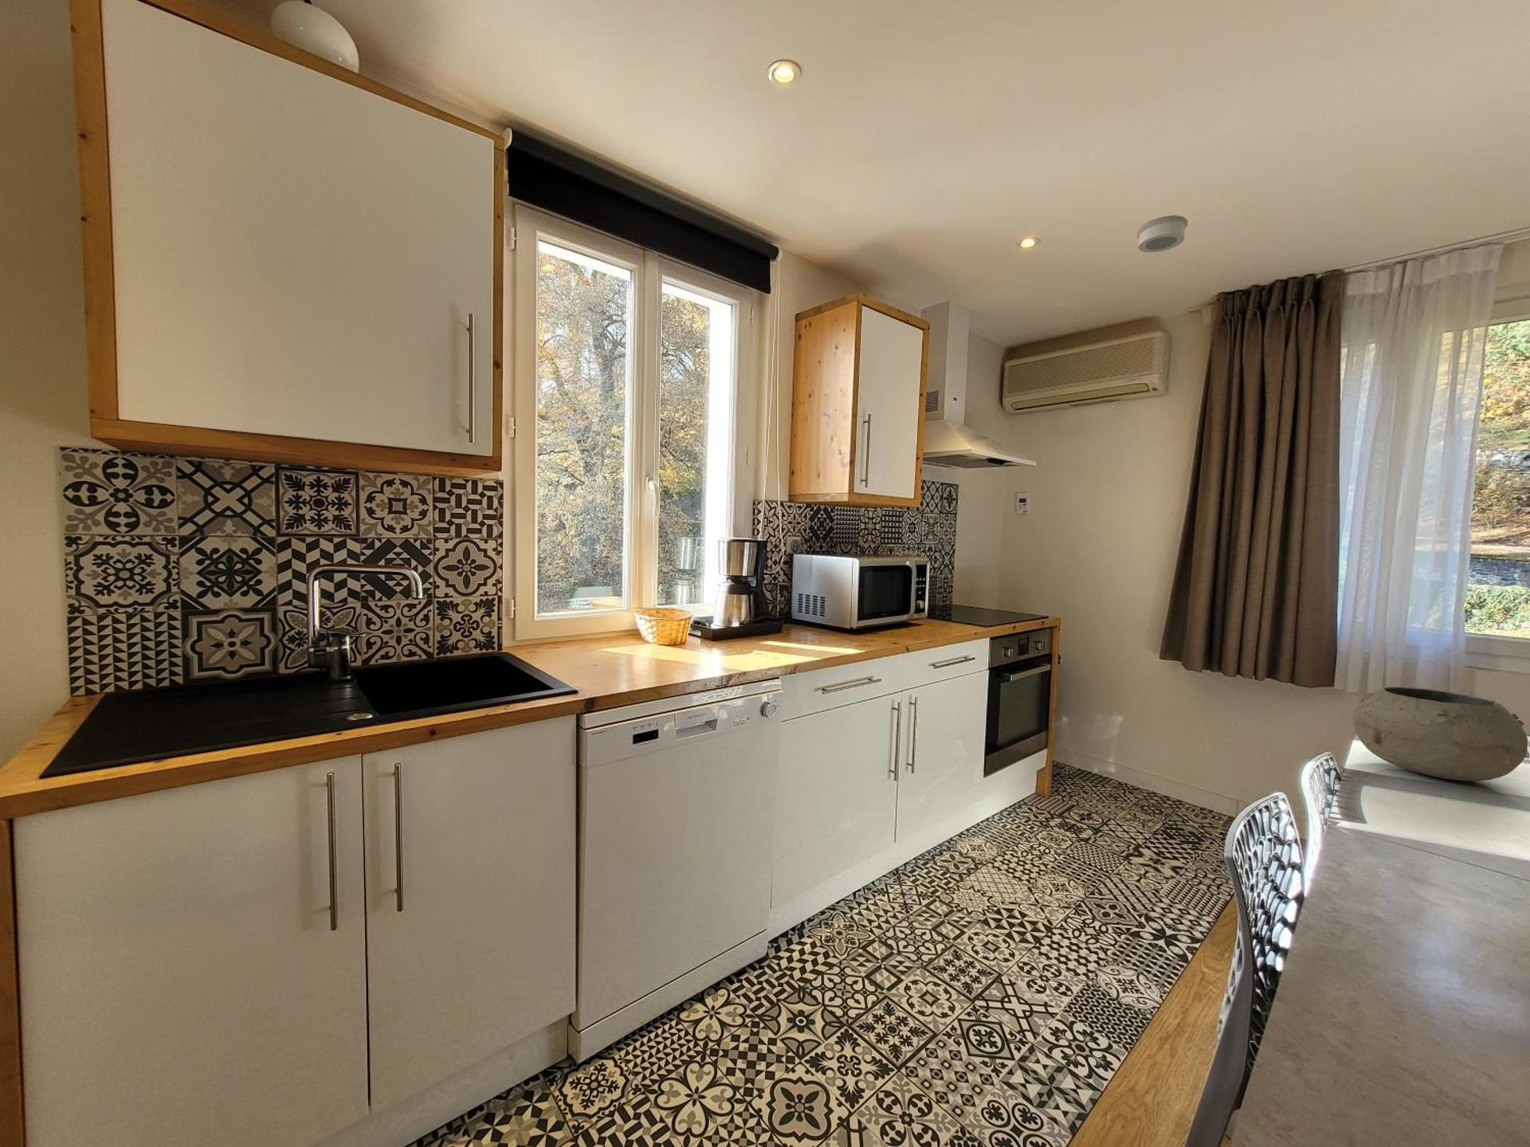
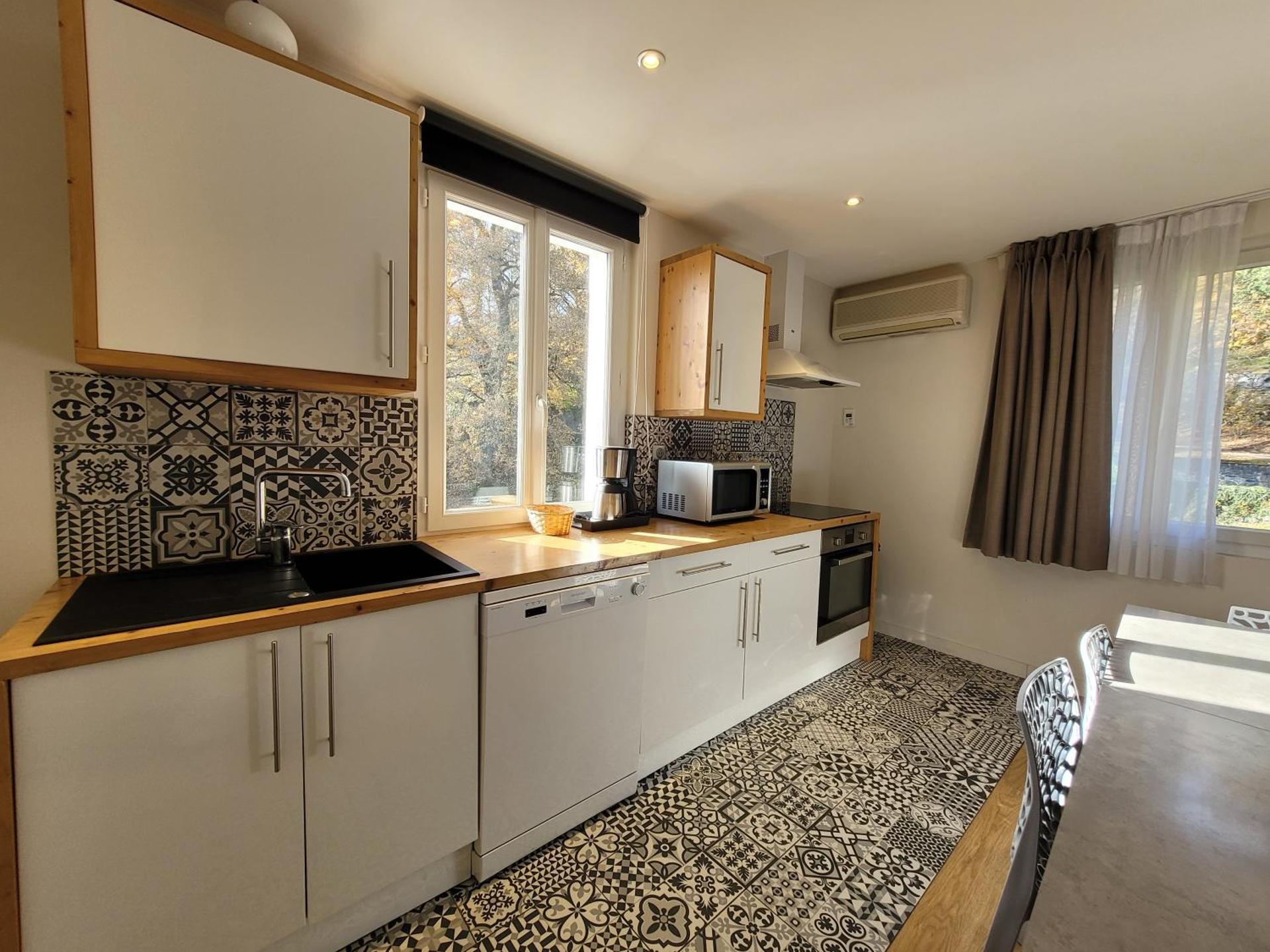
- bowl (1435, 734)
- smoke detector (1161, 231)
